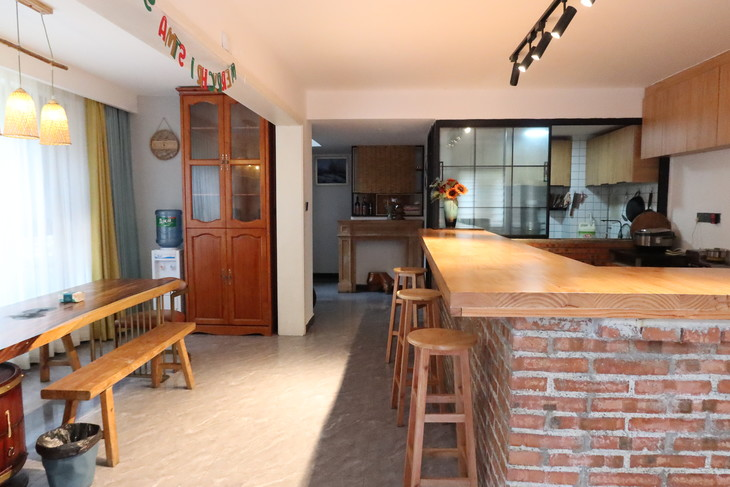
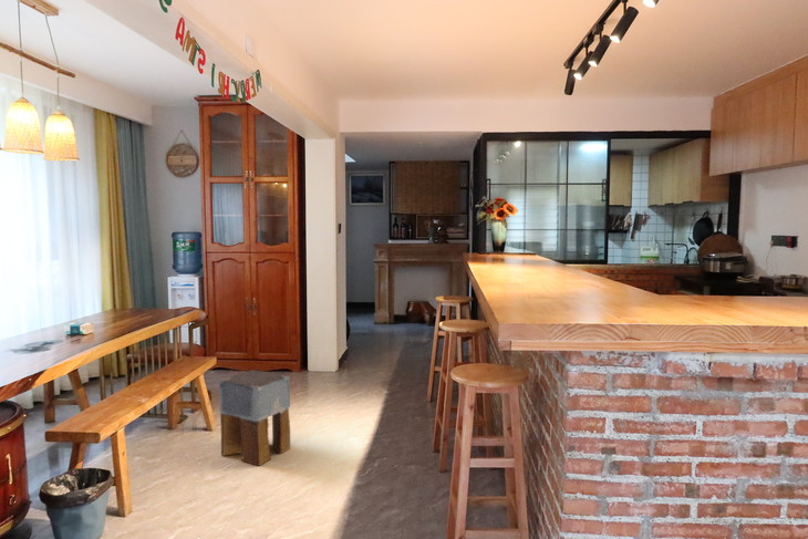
+ stool (255, 415)
